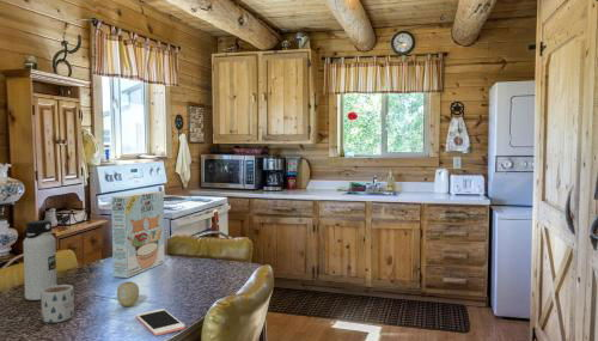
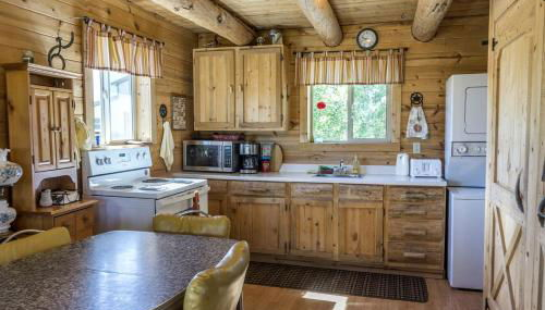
- fruit (128, 293)
- water bottle (39, 258)
- mug (61, 300)
- cell phone (159, 321)
- cereal box (139, 231)
